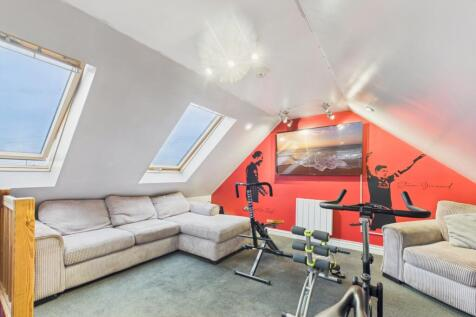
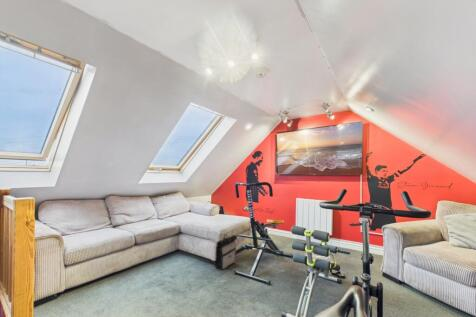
+ backpack (225, 249)
